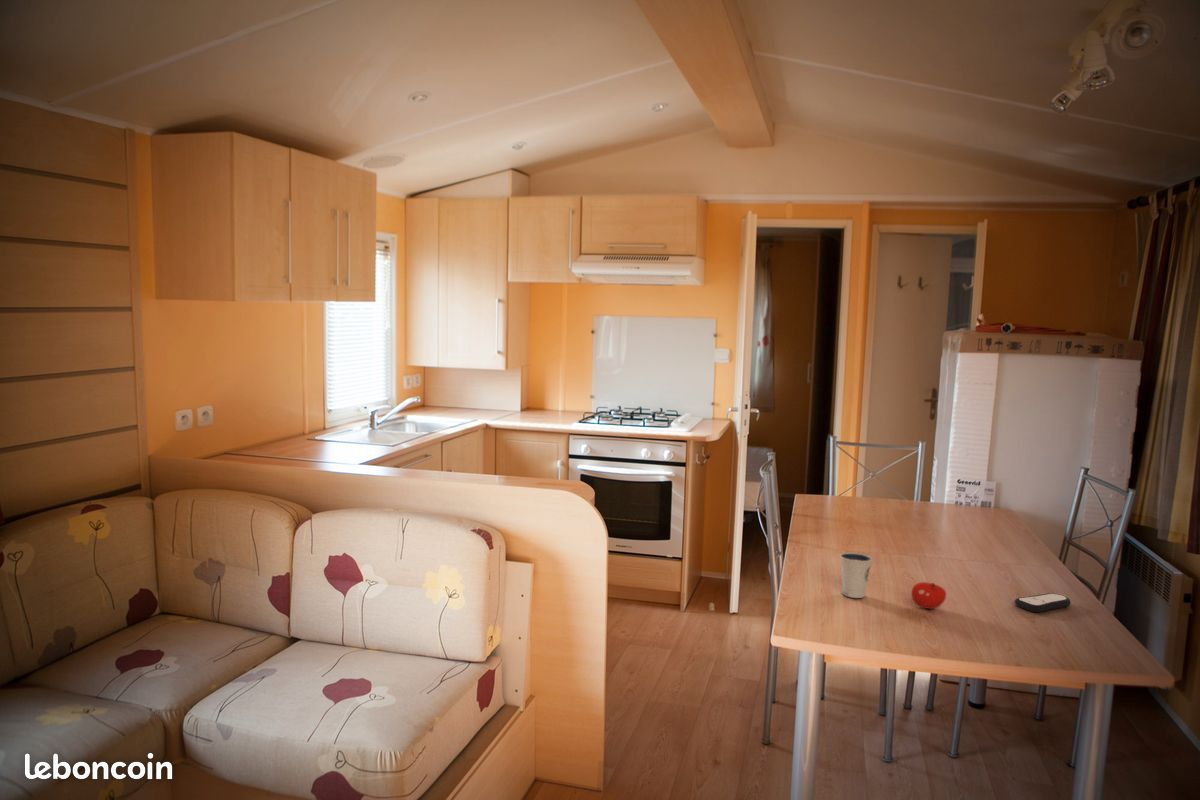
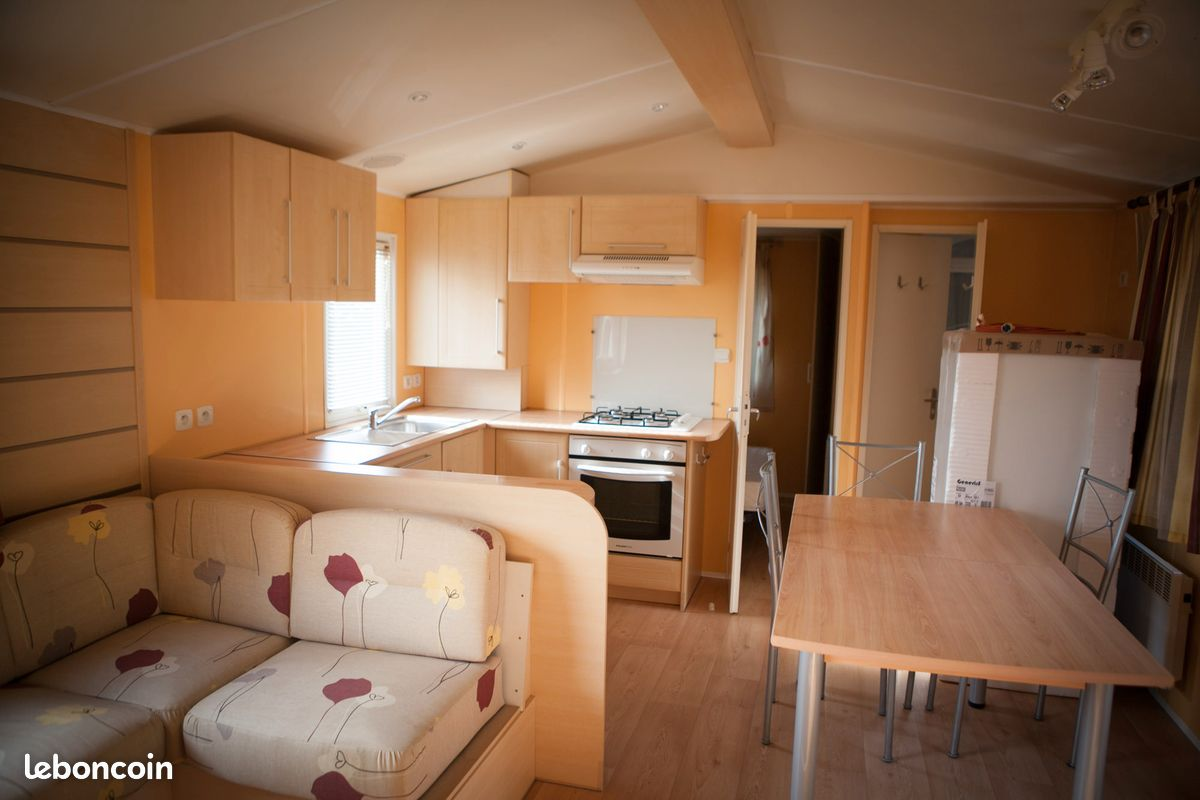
- remote control (1043, 602)
- fruit (928, 594)
- dixie cup (854, 575)
